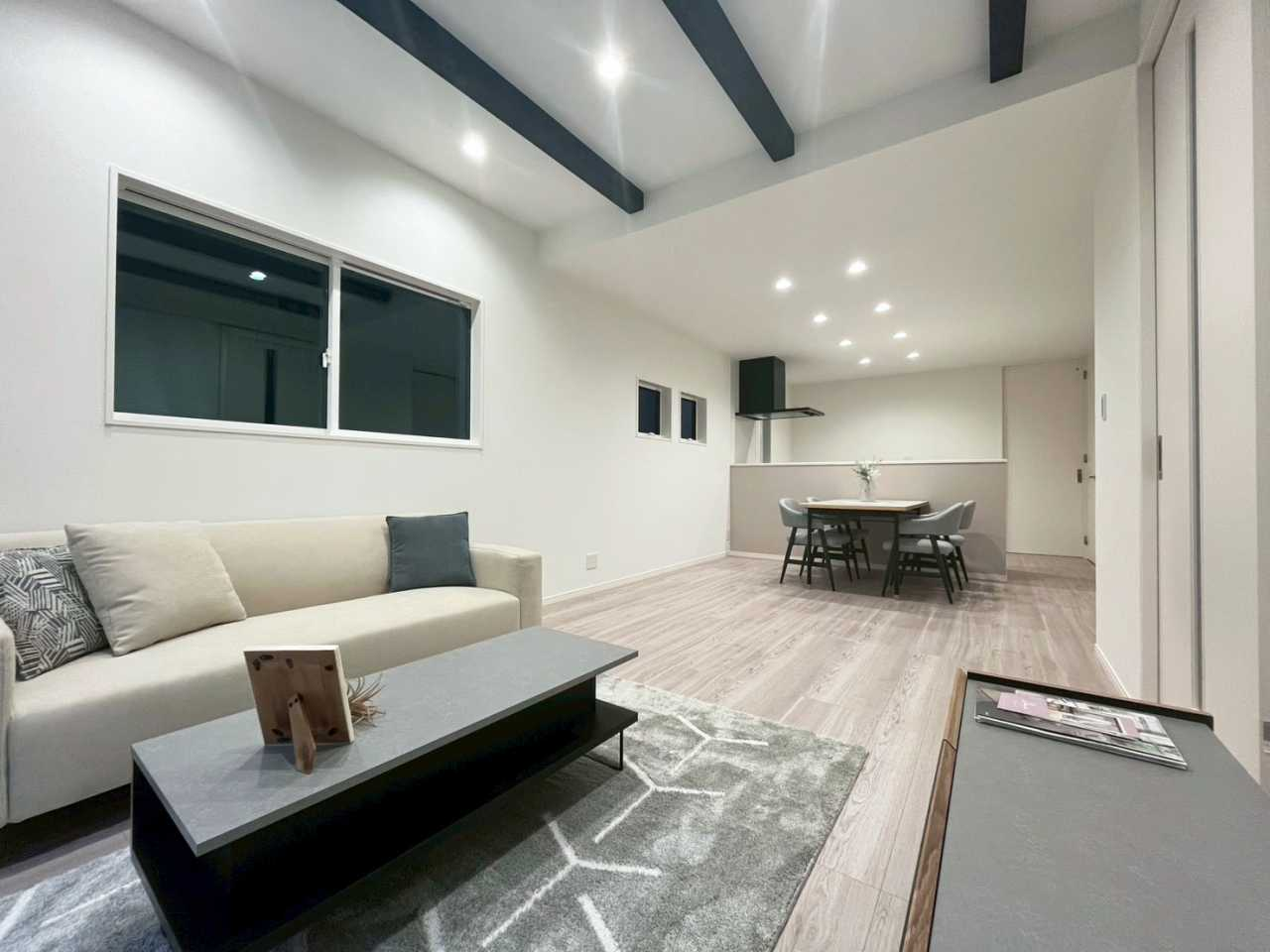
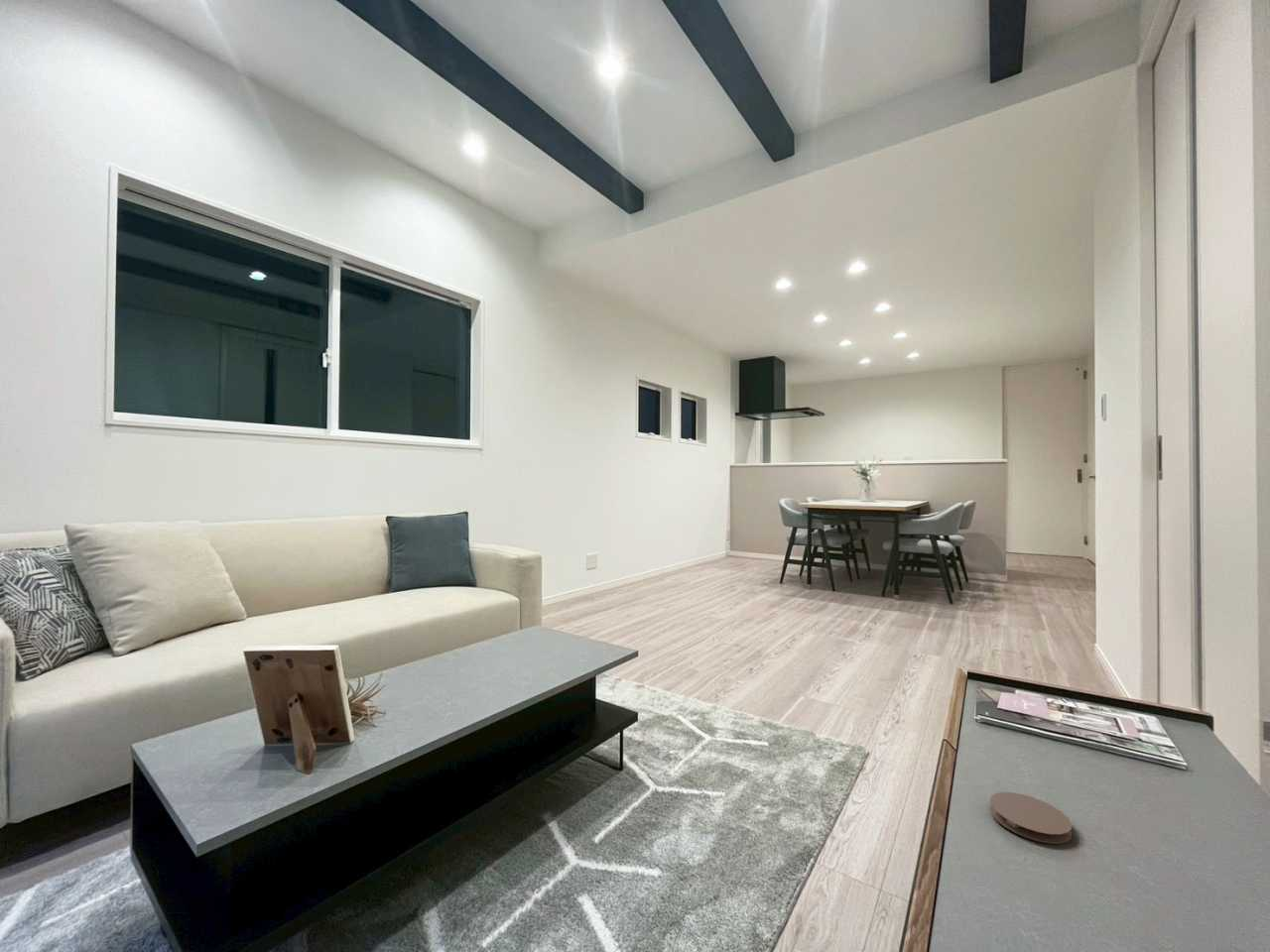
+ coaster (1029, 816)
